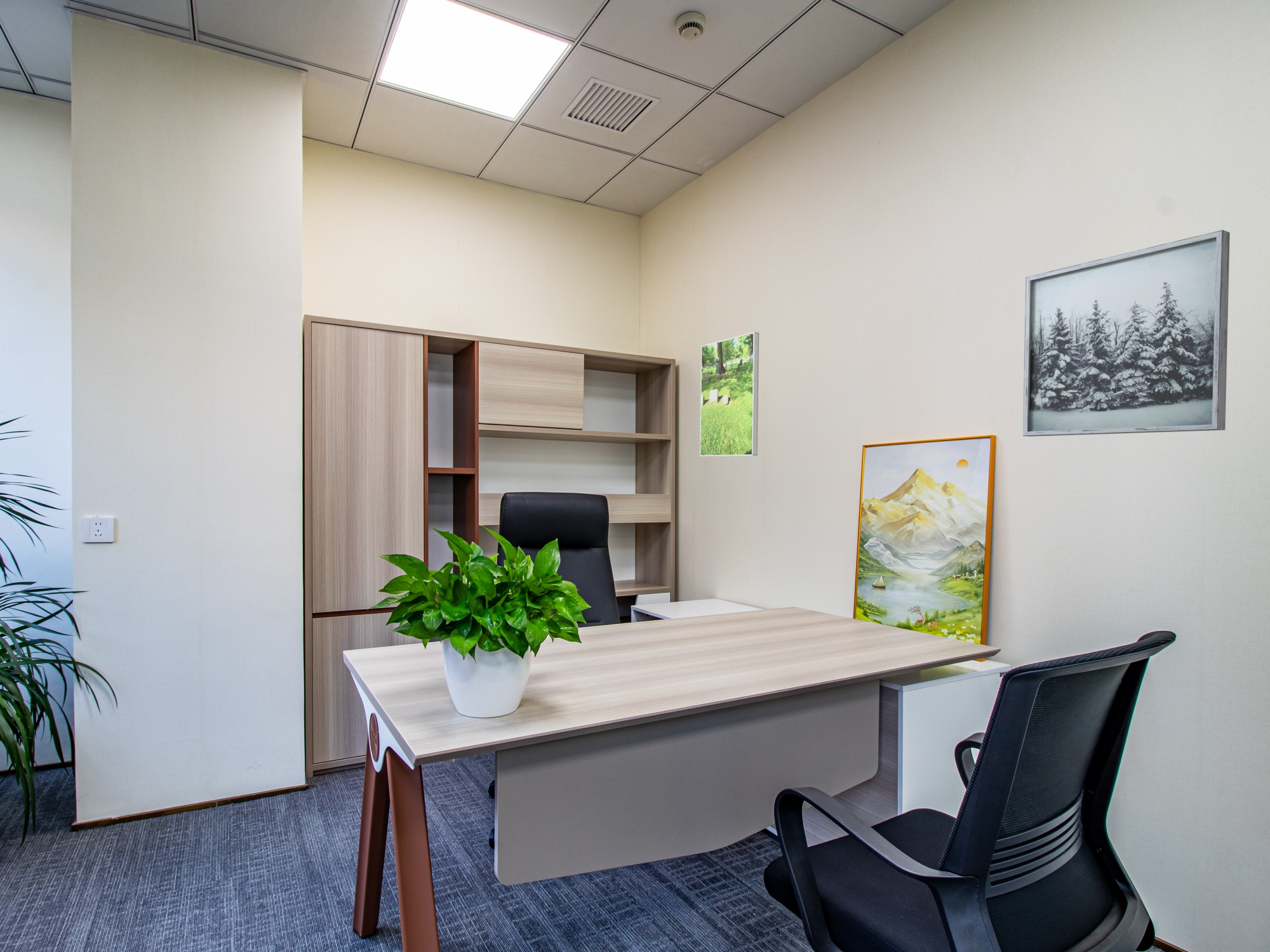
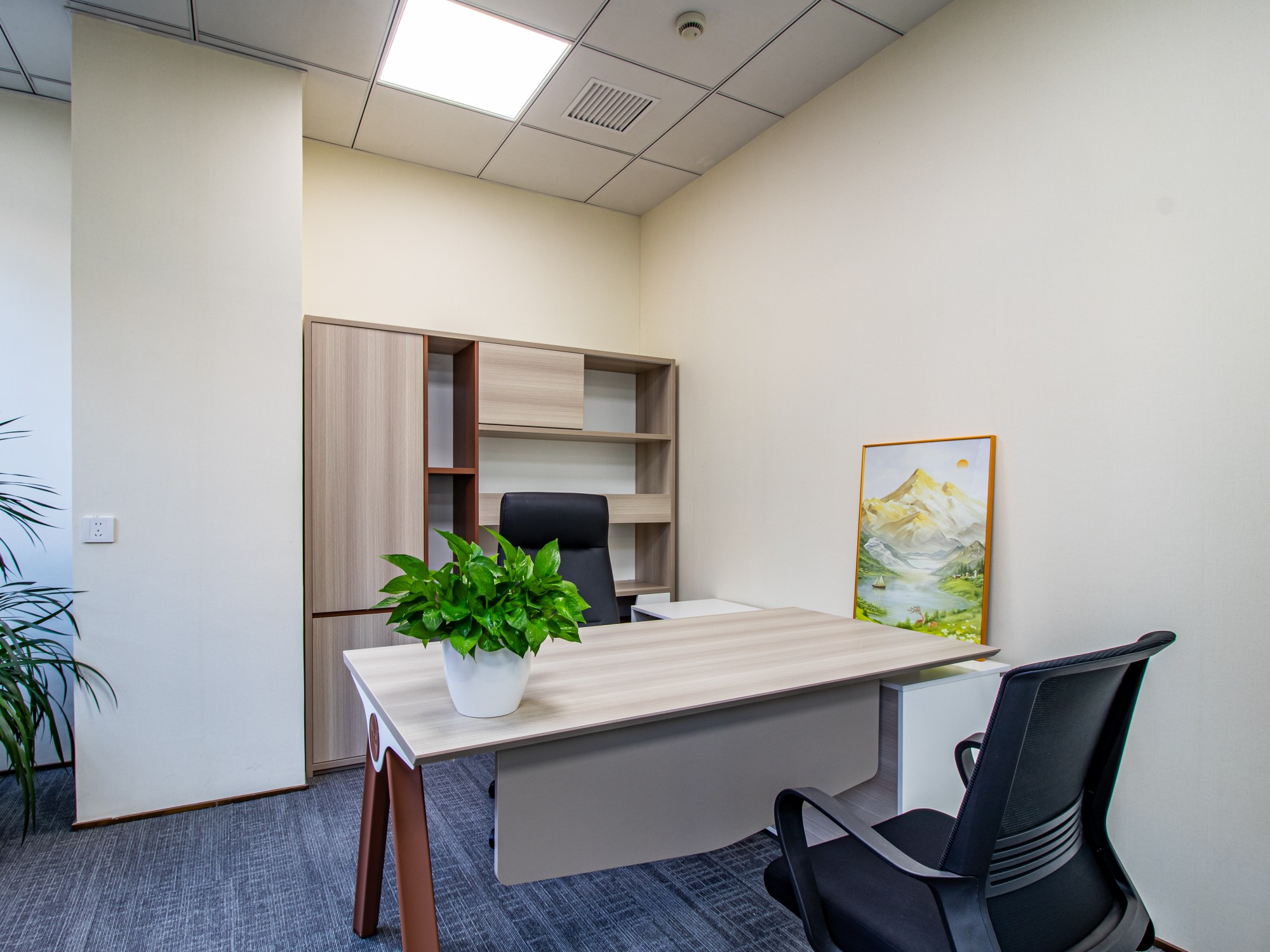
- wall art (1114, 345)
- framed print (728, 397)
